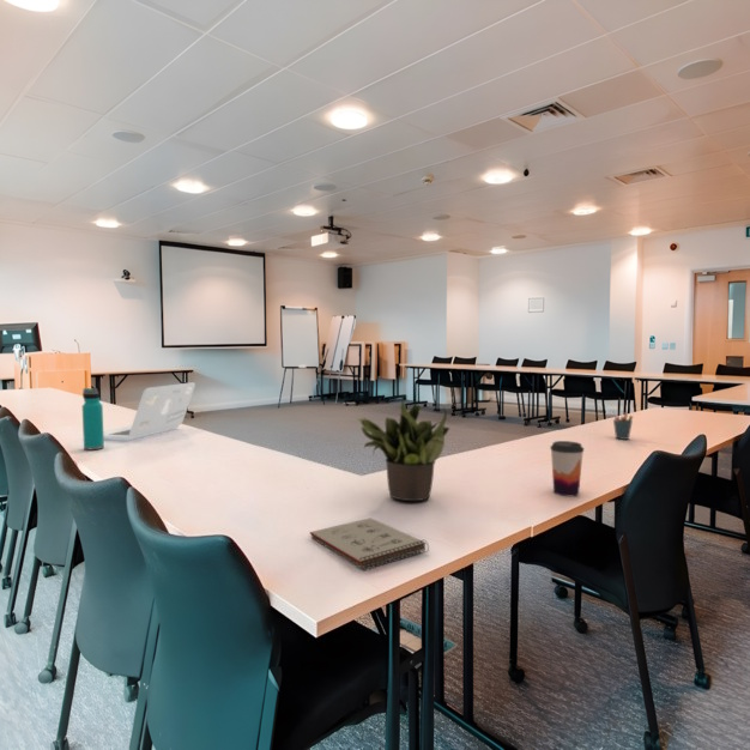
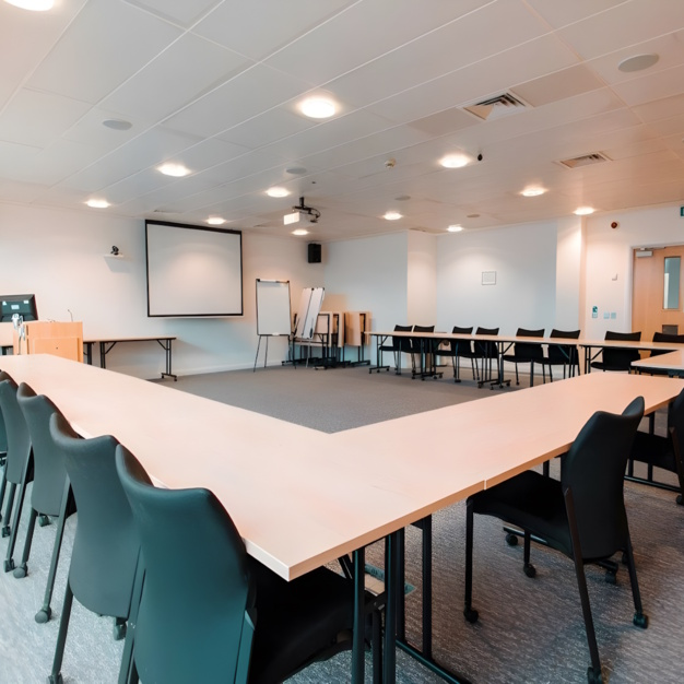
- notepad (367, 538)
- water bottle (92, 418)
- coffee cup (565, 467)
- laptop (143, 409)
- potted plant (400, 446)
- pen holder (622, 424)
